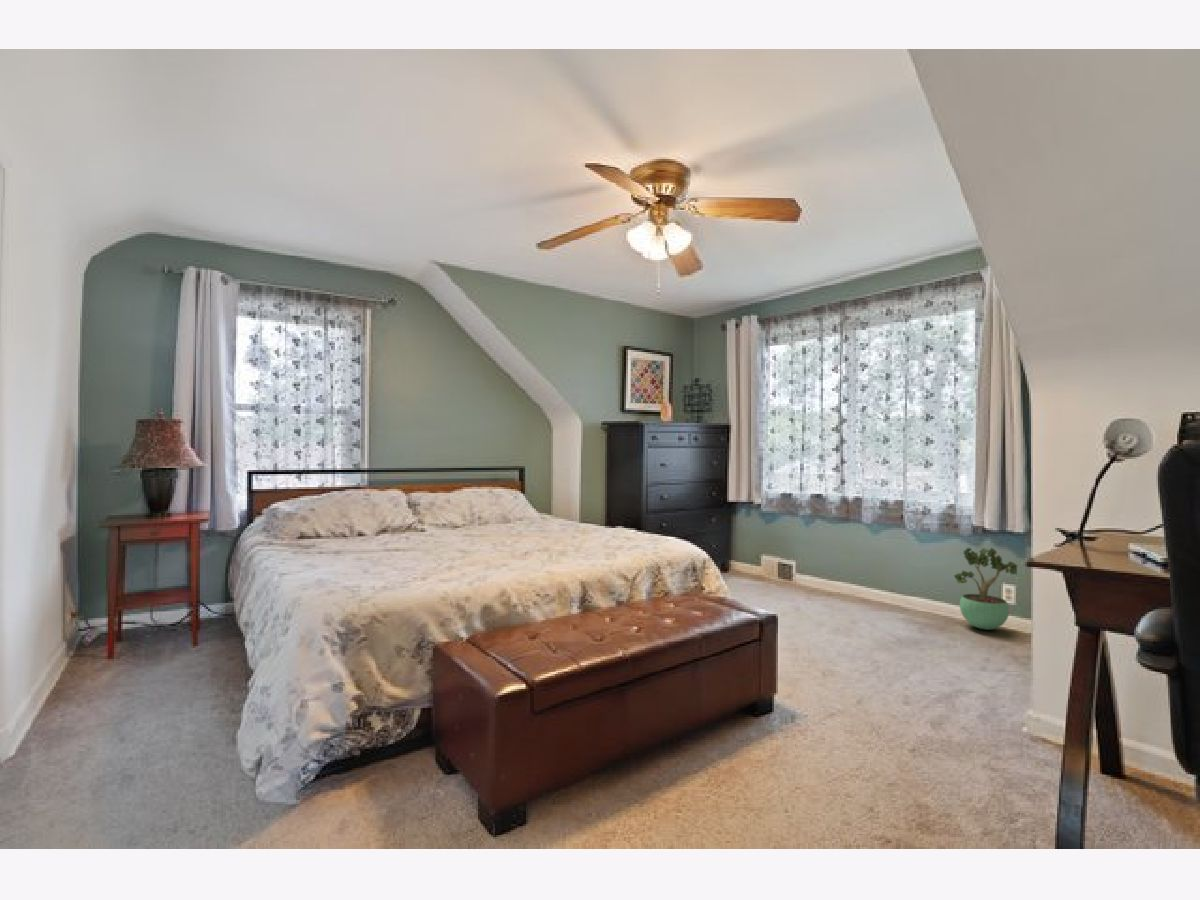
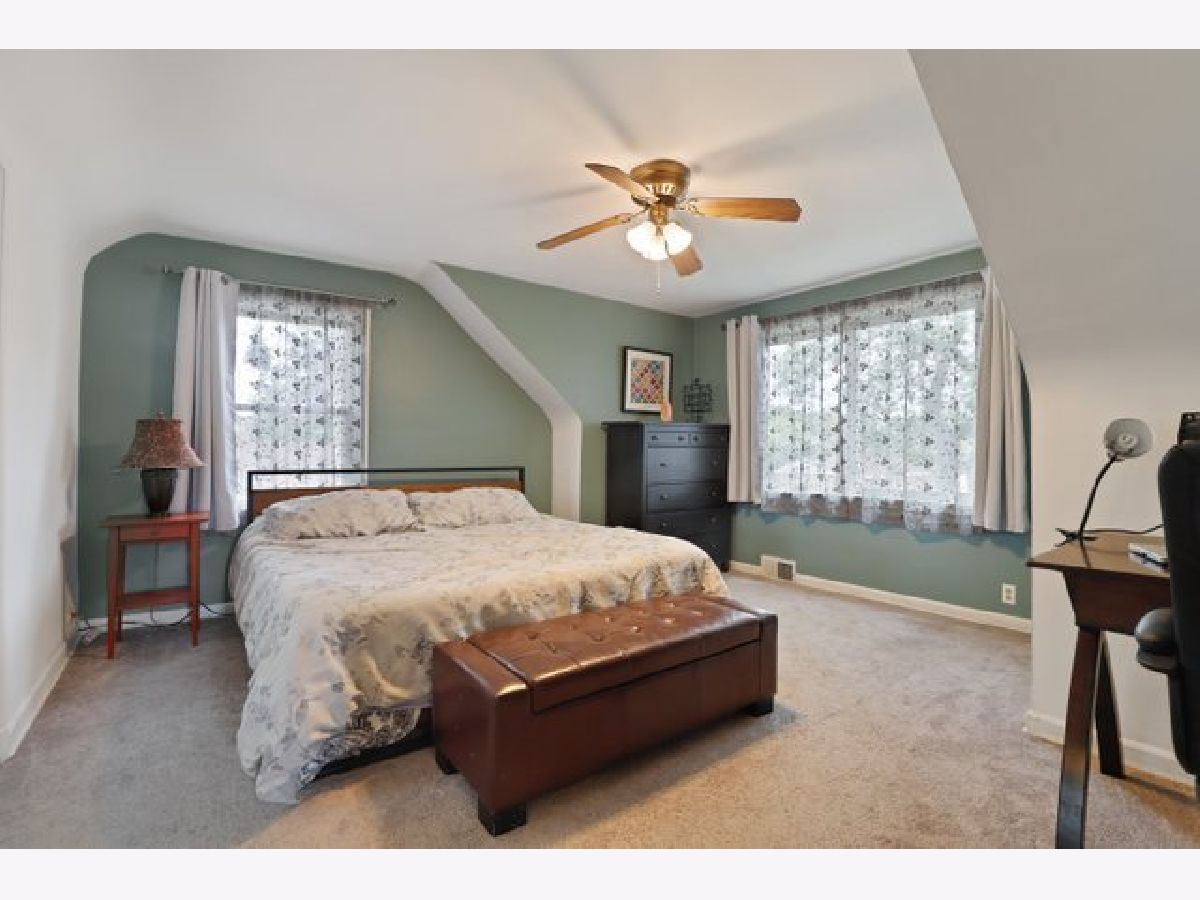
- potted plant (986, 587)
